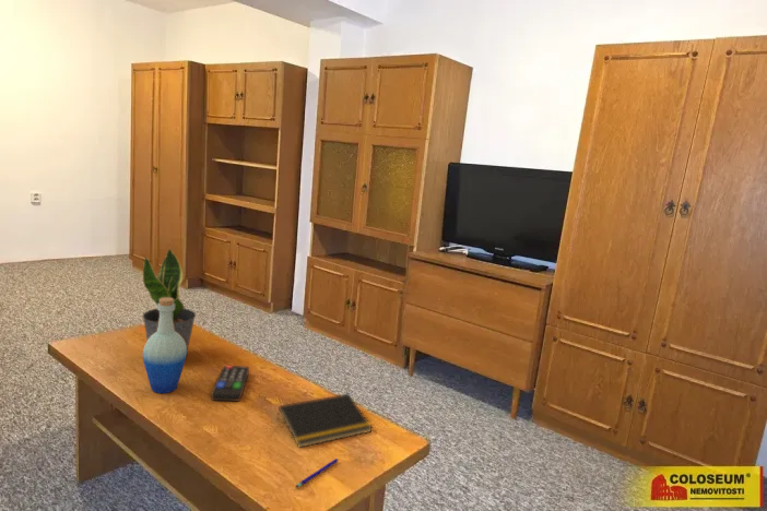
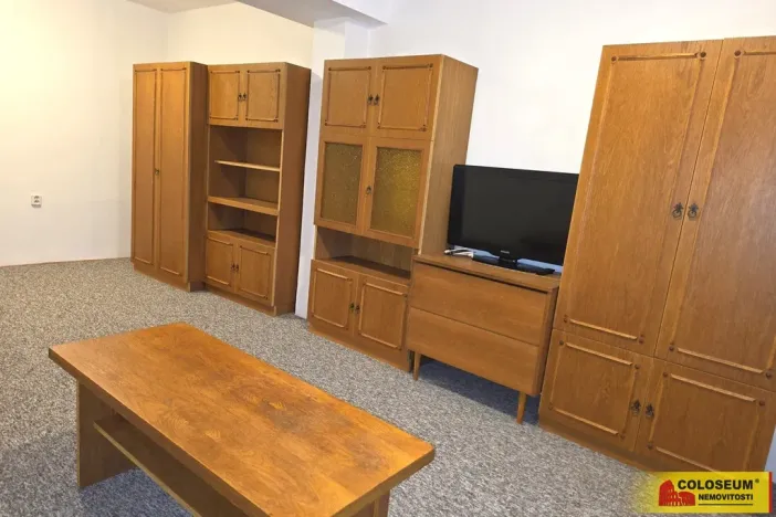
- bottle (165, 344)
- notepad (326, 418)
- potted plant (173, 302)
- remote control (231, 381)
- pen (317, 473)
